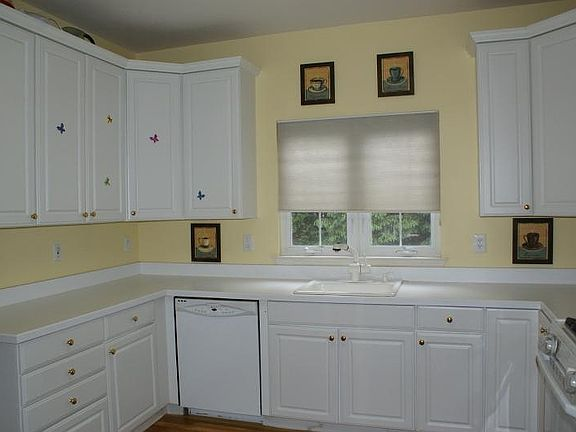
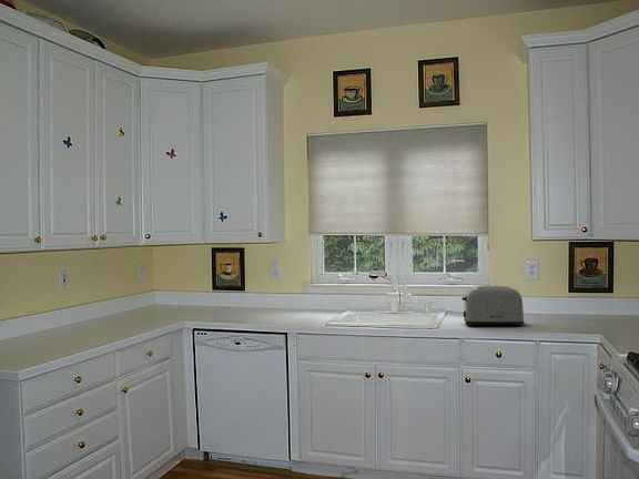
+ toaster (491, 305)
